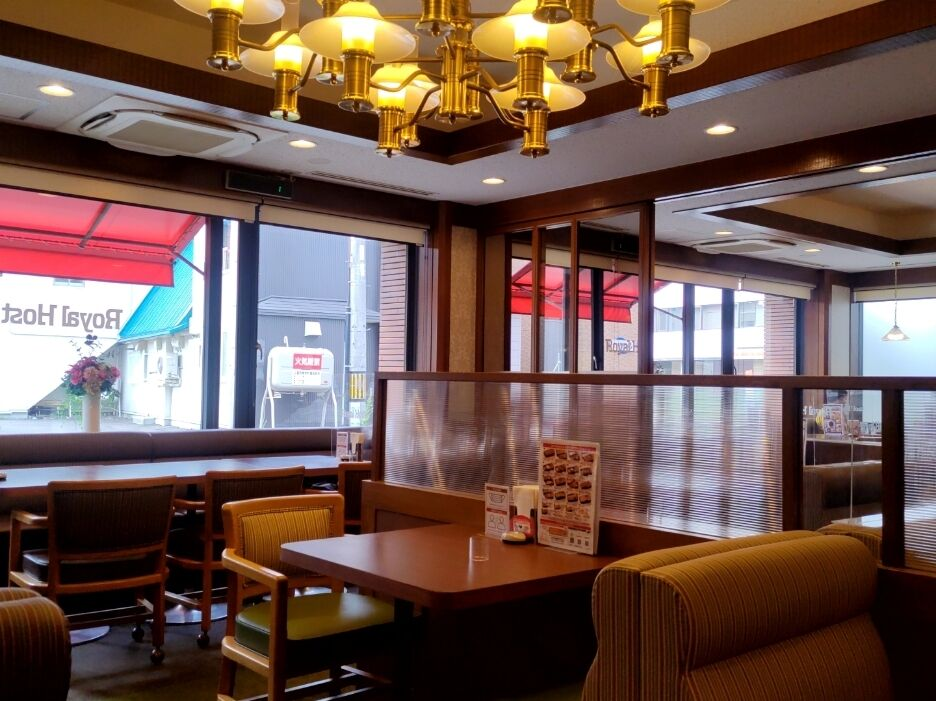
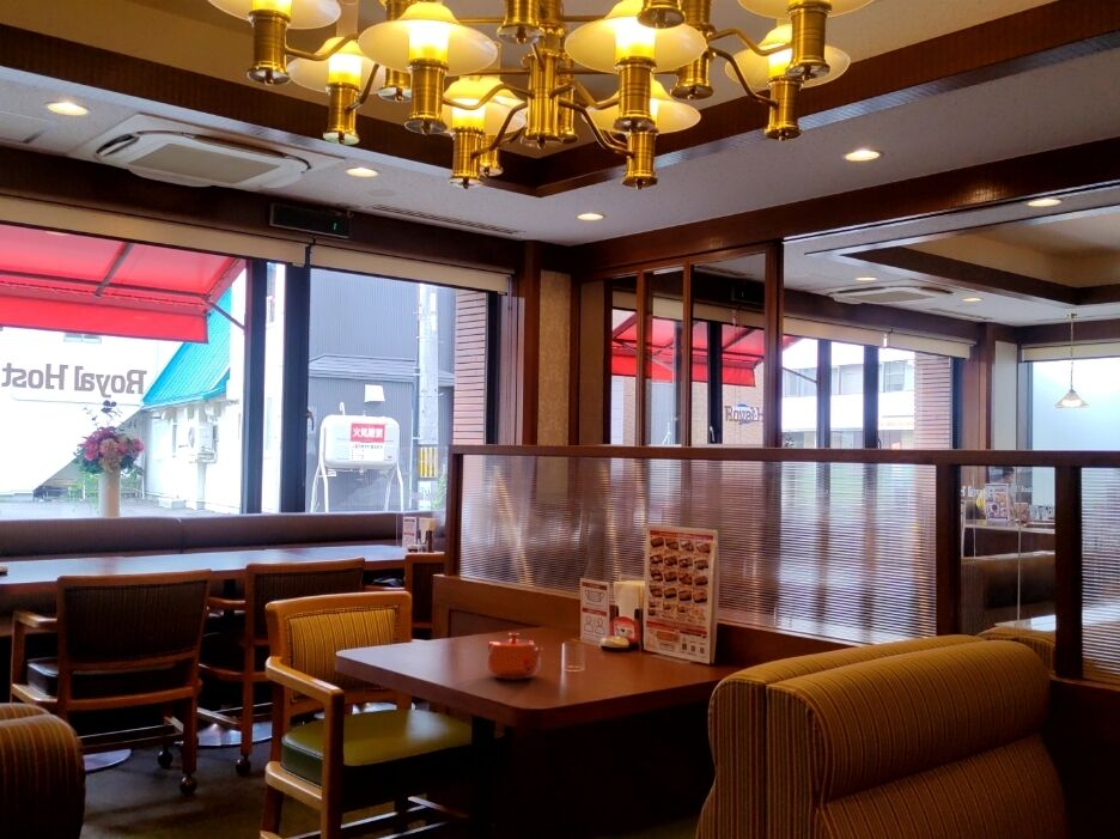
+ teapot (515, 655)
